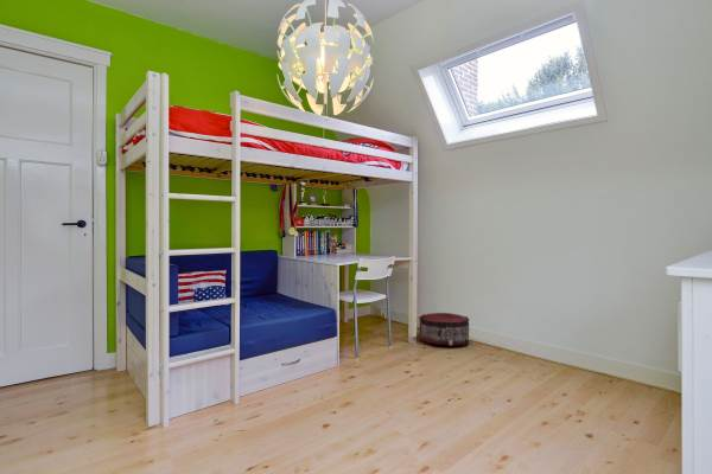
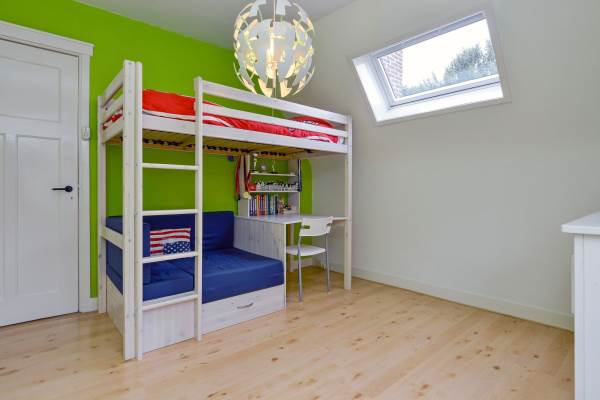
- pouf (444, 327)
